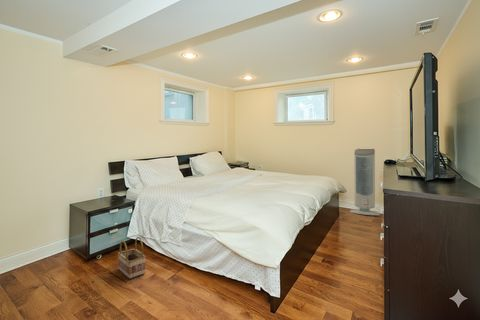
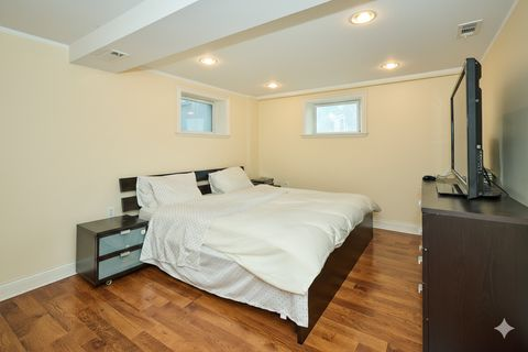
- basket (131, 255)
- air purifier (364, 180)
